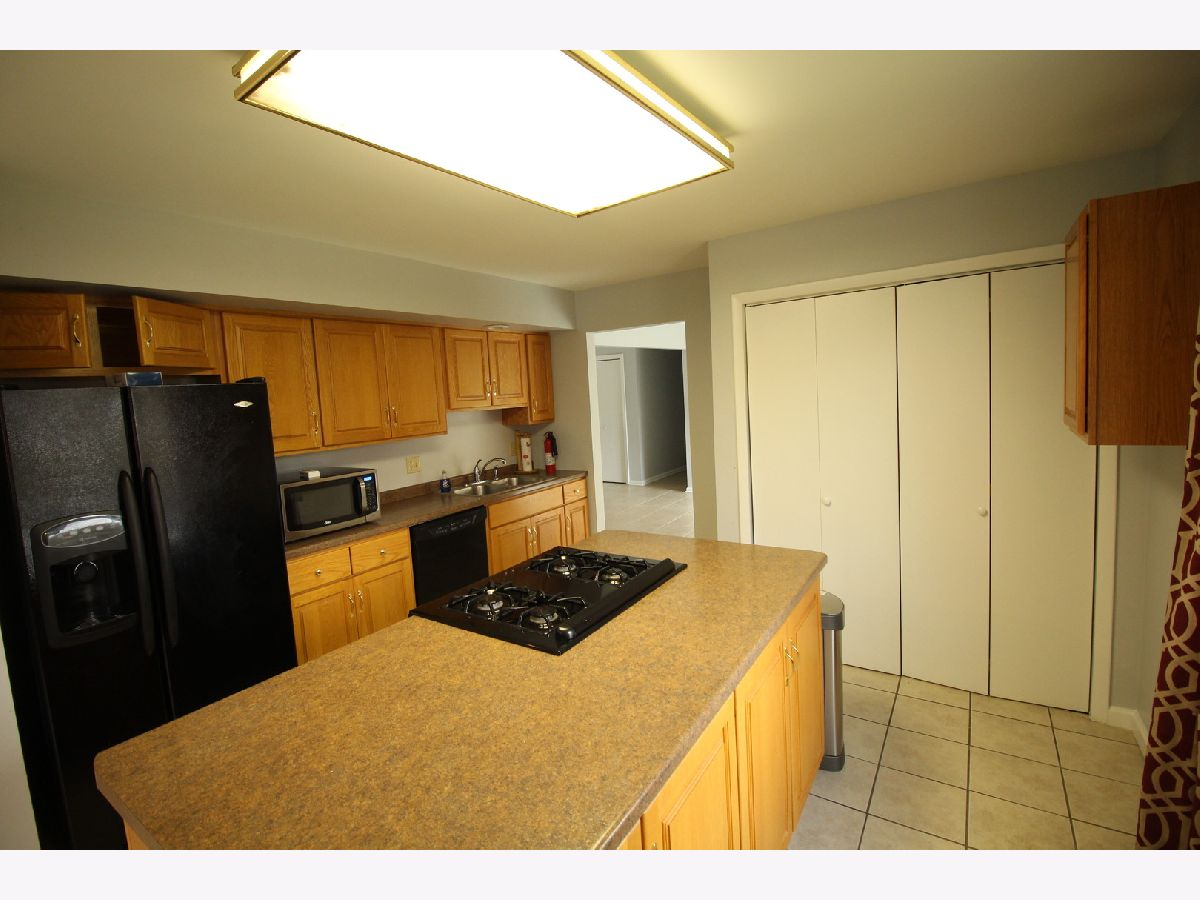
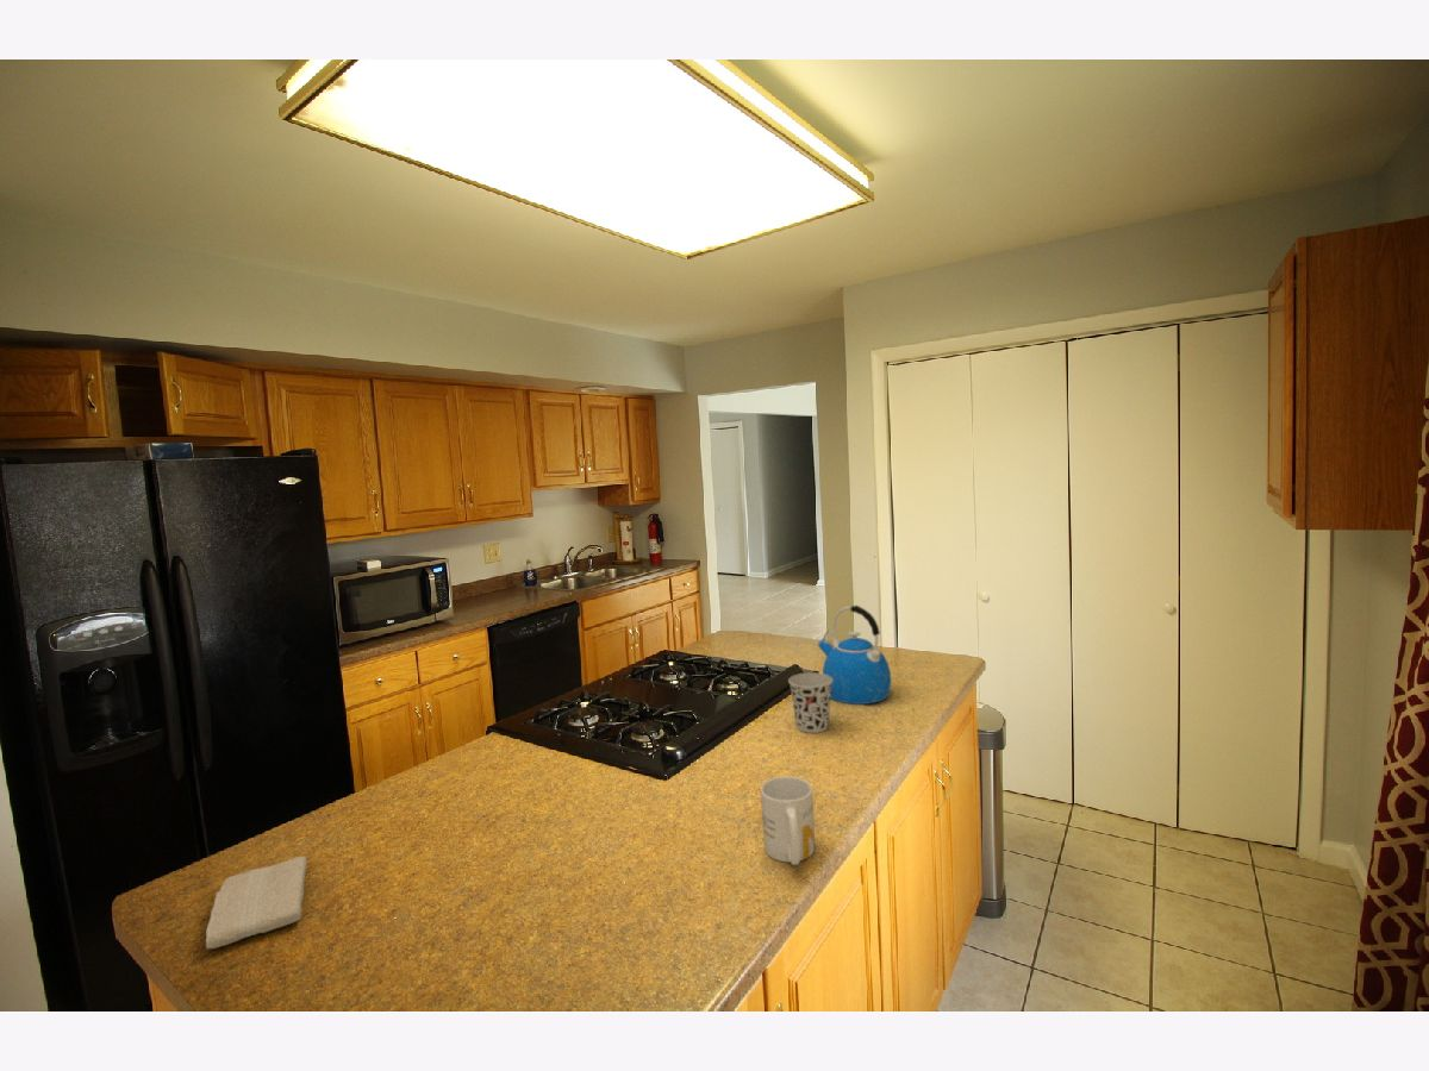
+ kettle (848, 649)
+ cup (811, 703)
+ mug (793, 822)
+ washcloth (261, 897)
